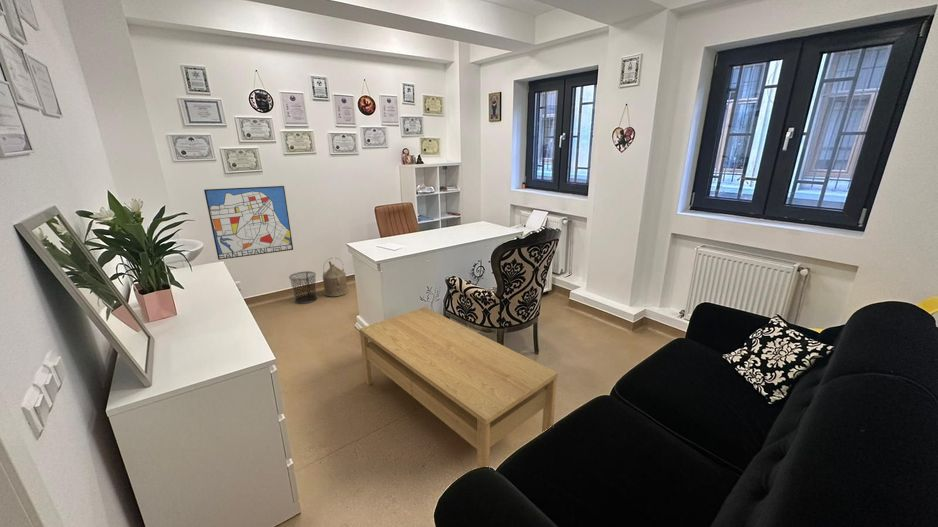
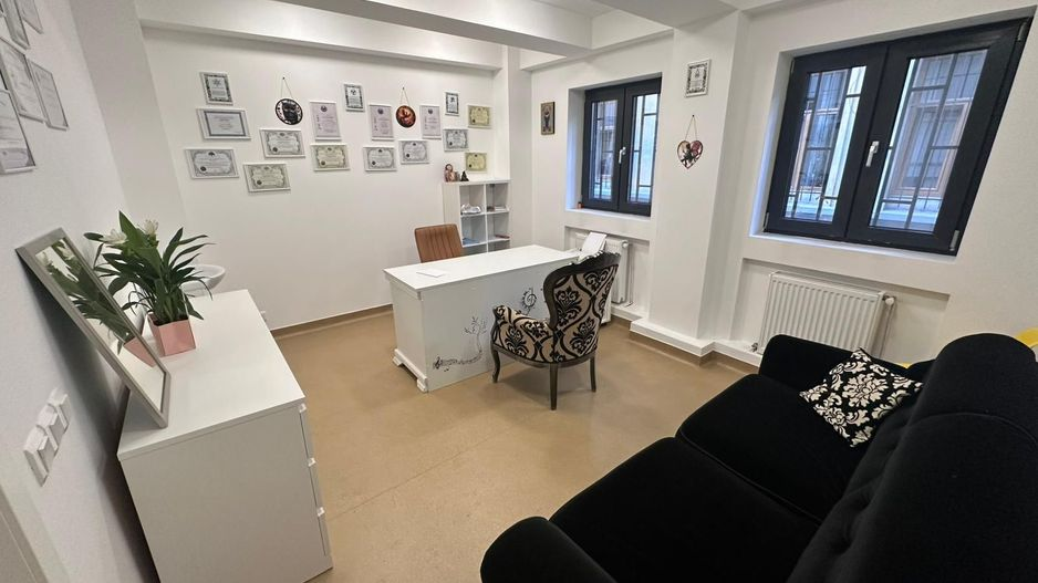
- watering can (334, 276)
- wall art (251, 221)
- coffee table (447, 378)
- waste bin (303, 287)
